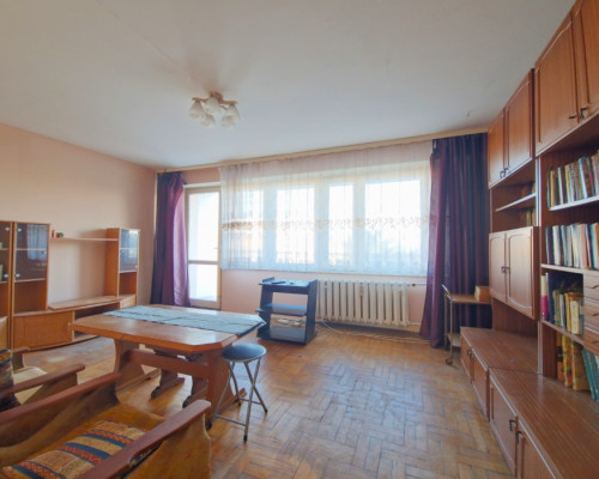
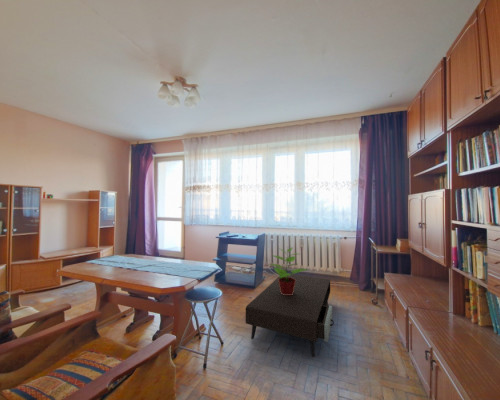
+ potted plant (287, 267)
+ coffee table (300, 305)
